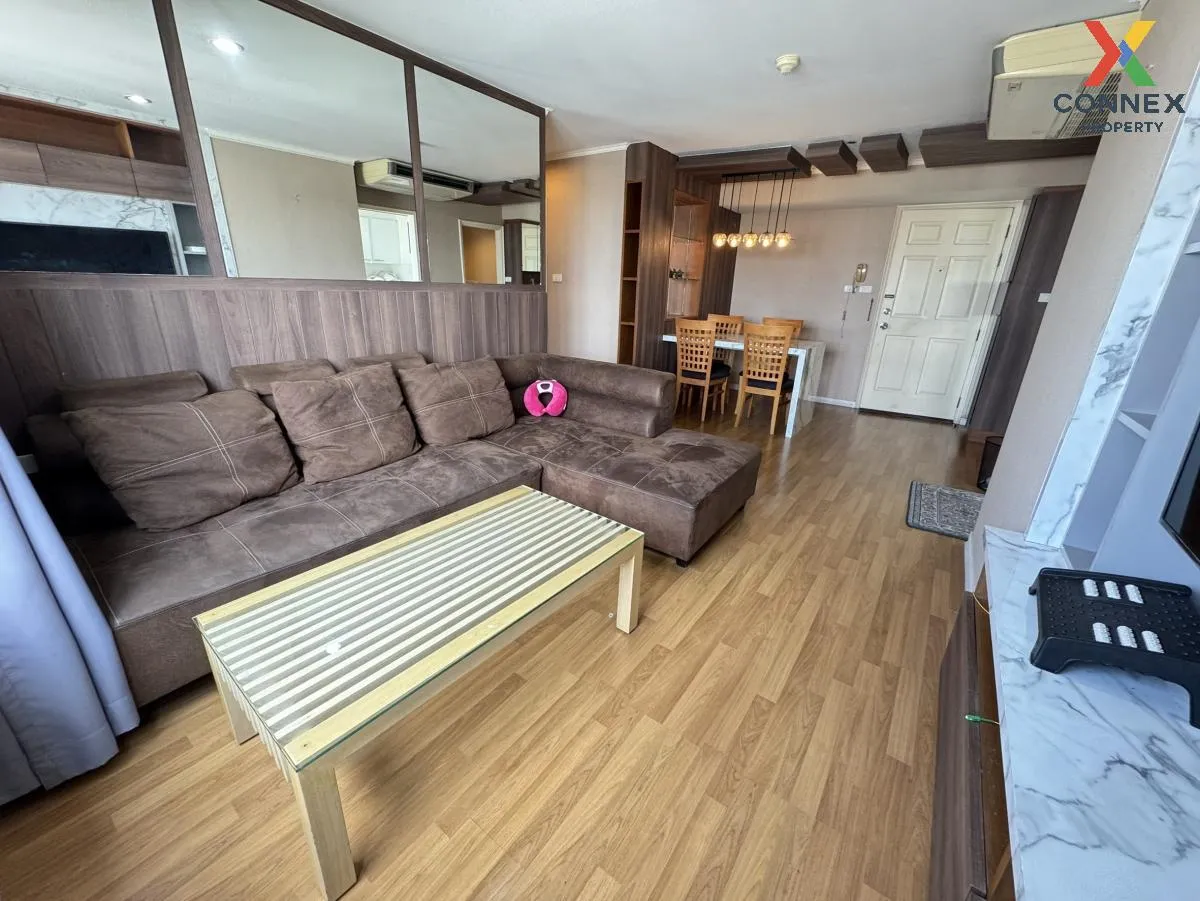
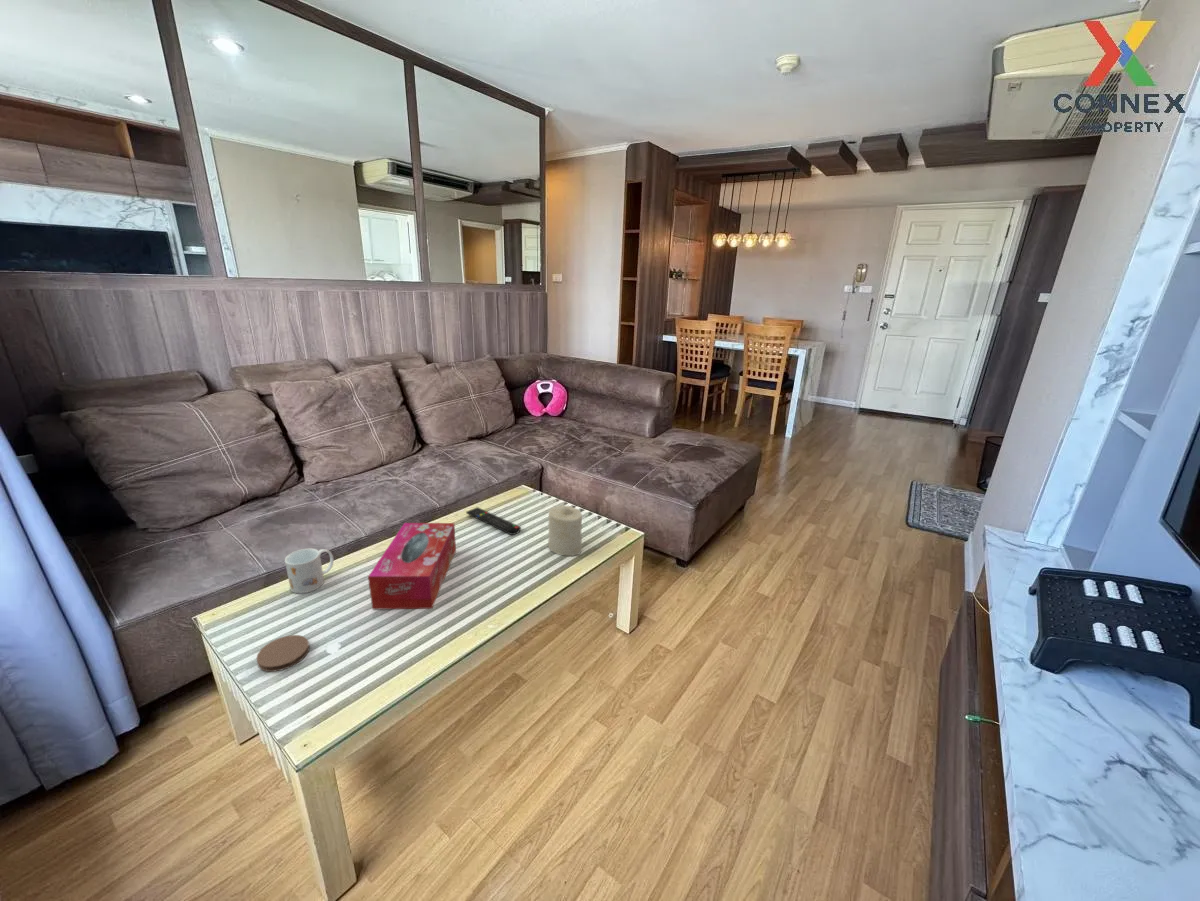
+ coaster (283, 652)
+ mug (311, 567)
+ candle (565, 526)
+ tissue box (417, 562)
+ remote control (493, 521)
